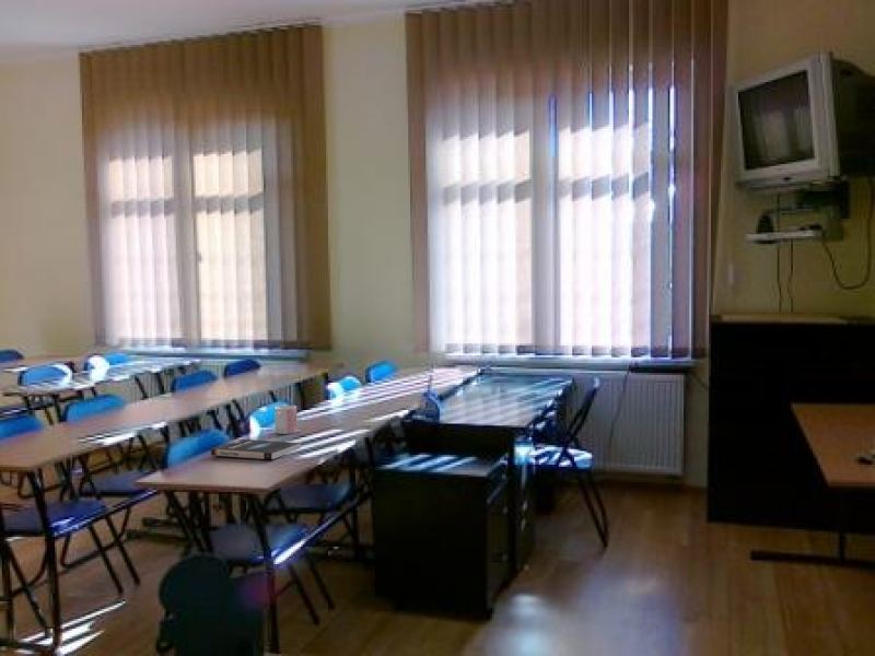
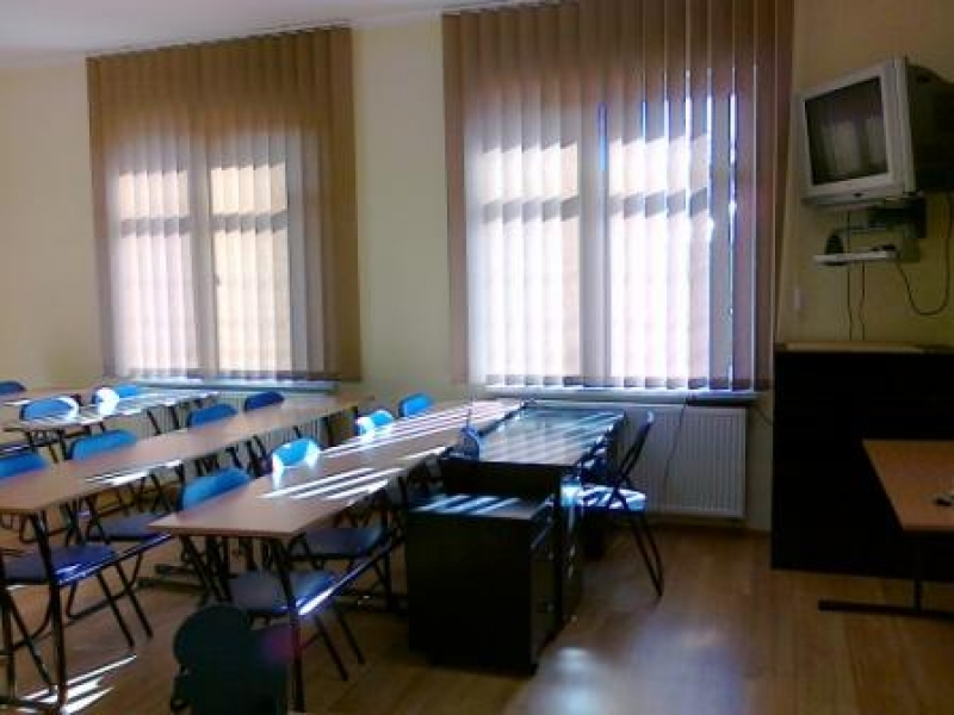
- book (256, 448)
- mug (284, 420)
